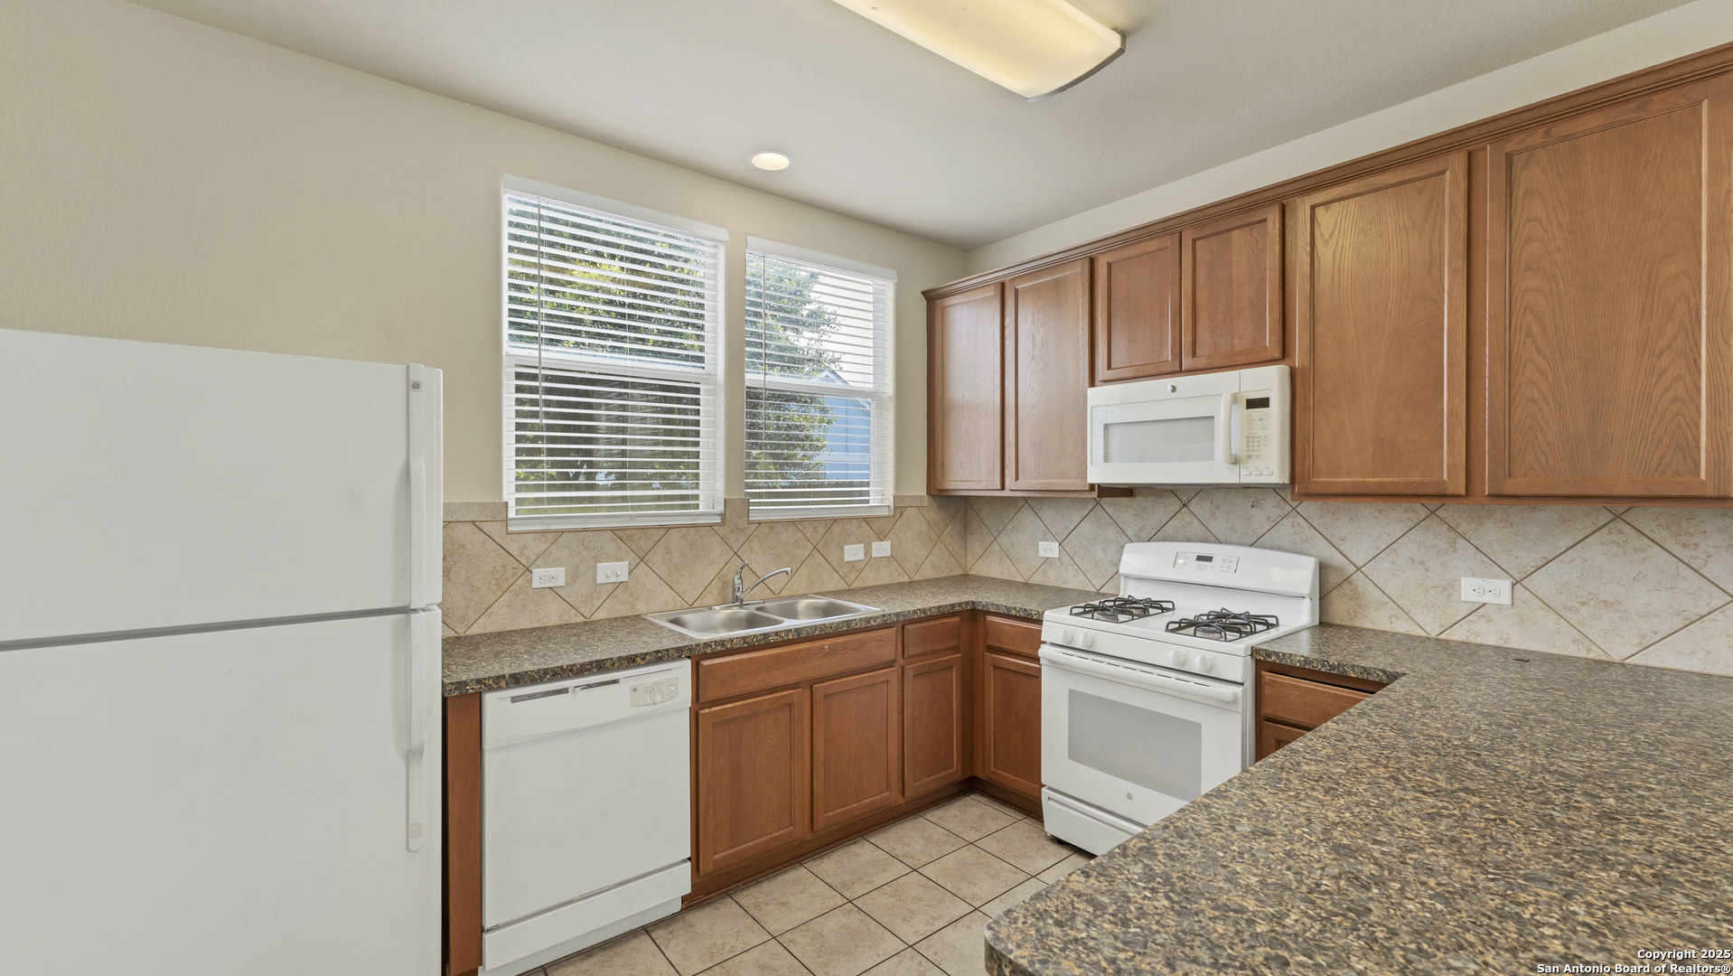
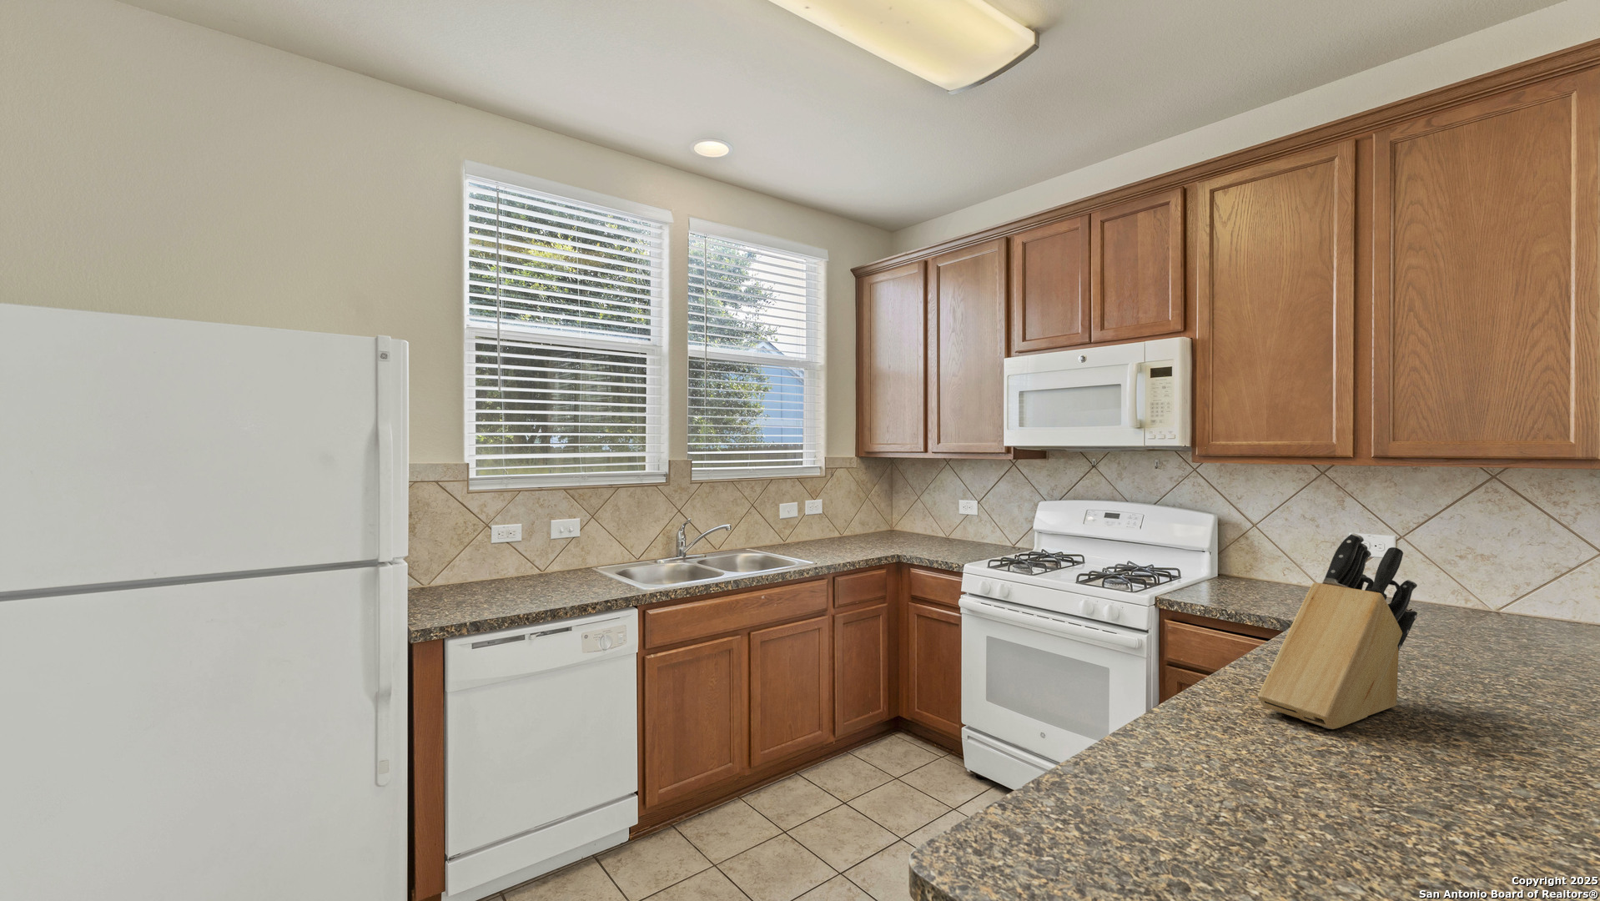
+ knife block (1342, 622)
